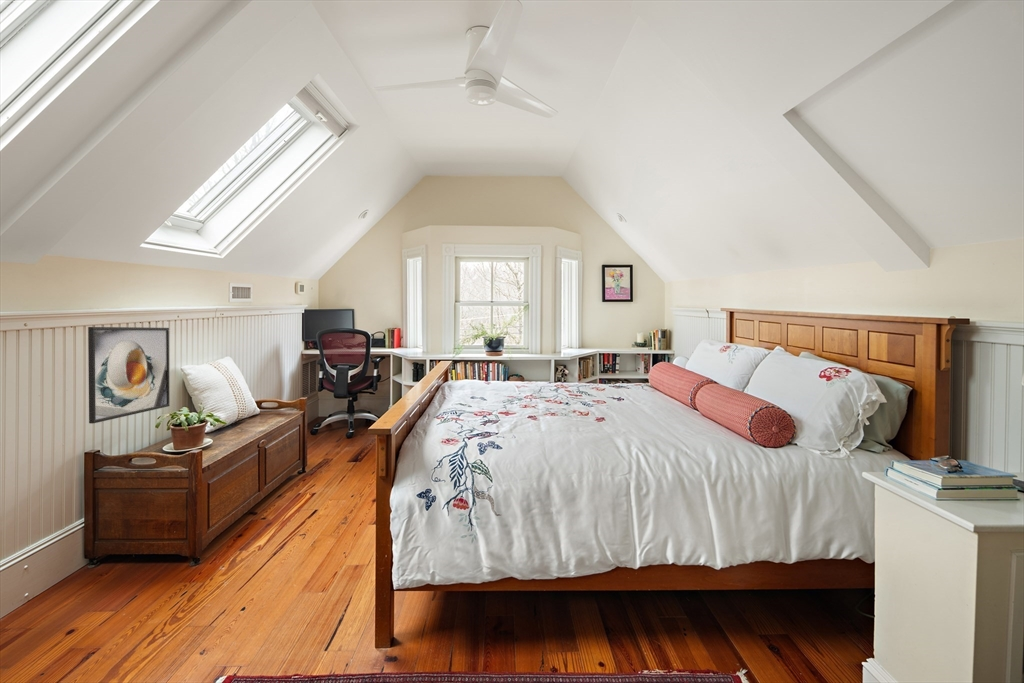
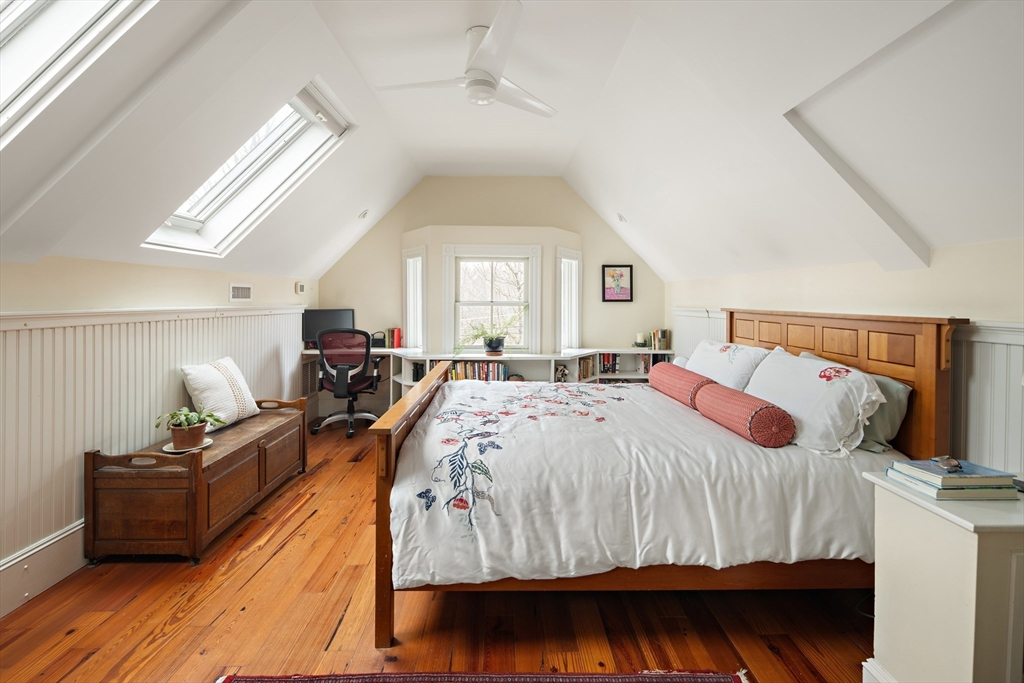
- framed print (133, 370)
